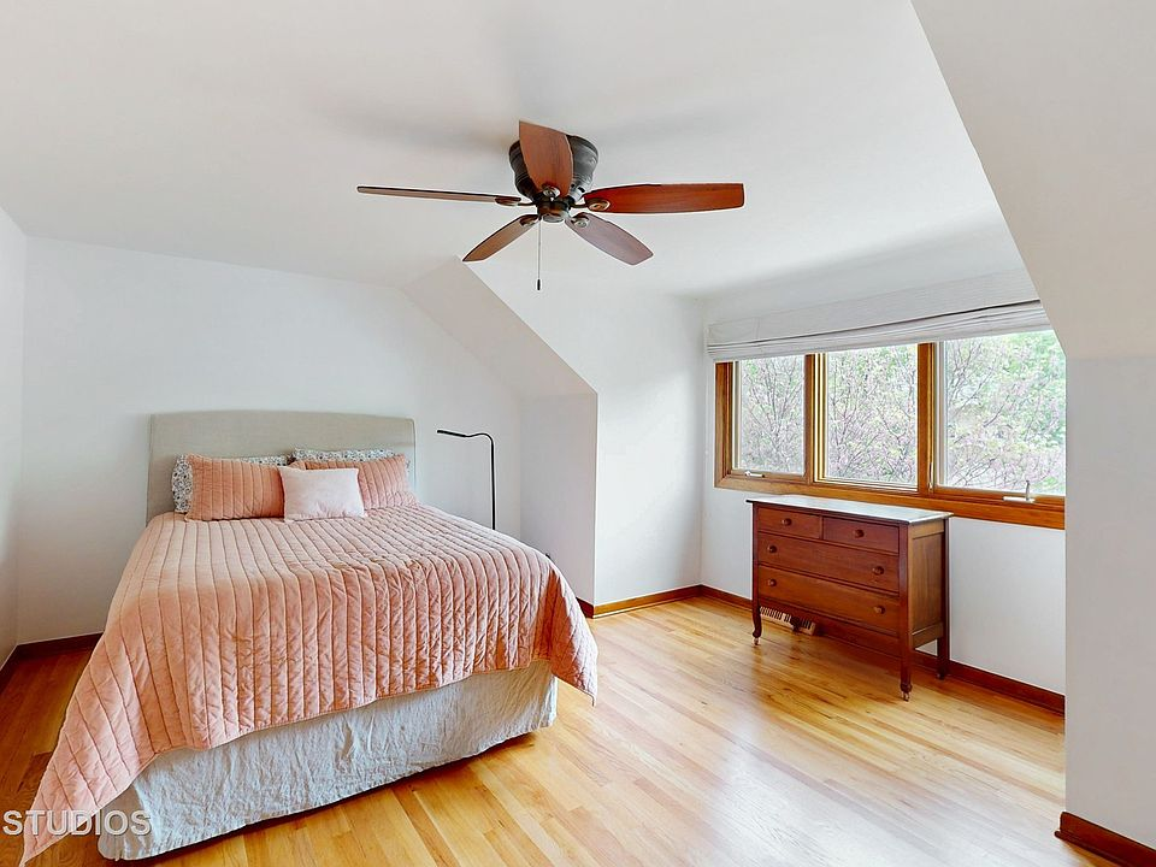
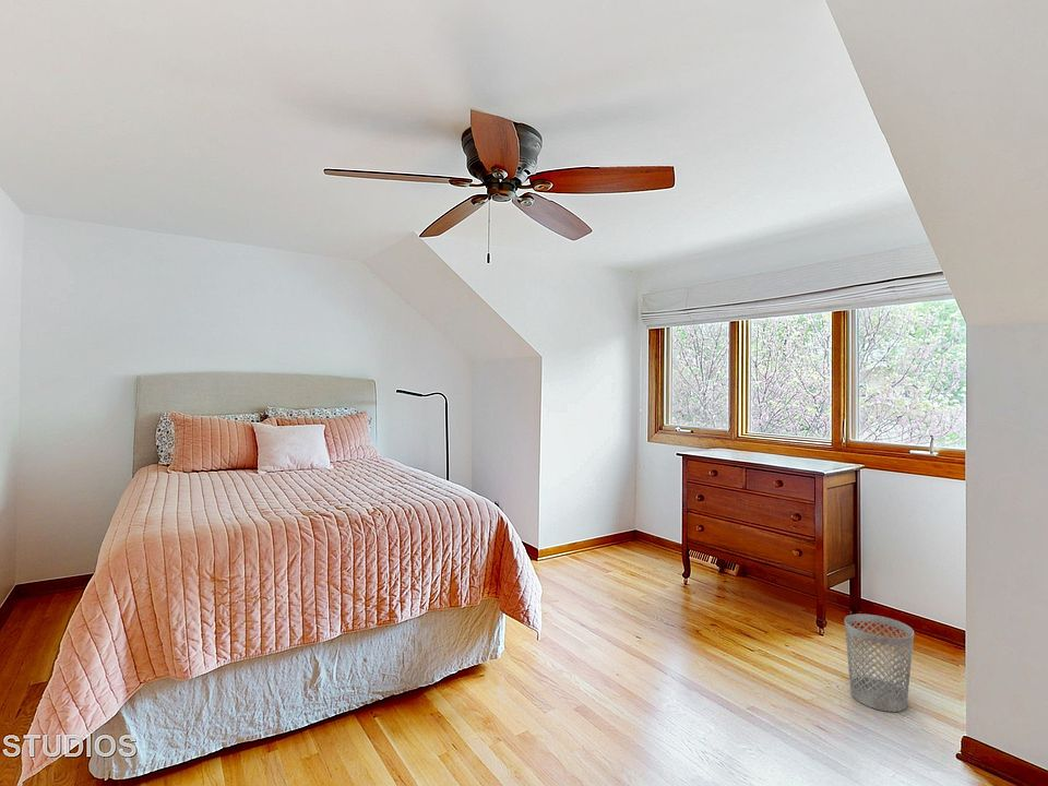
+ wastebasket (878, 662)
